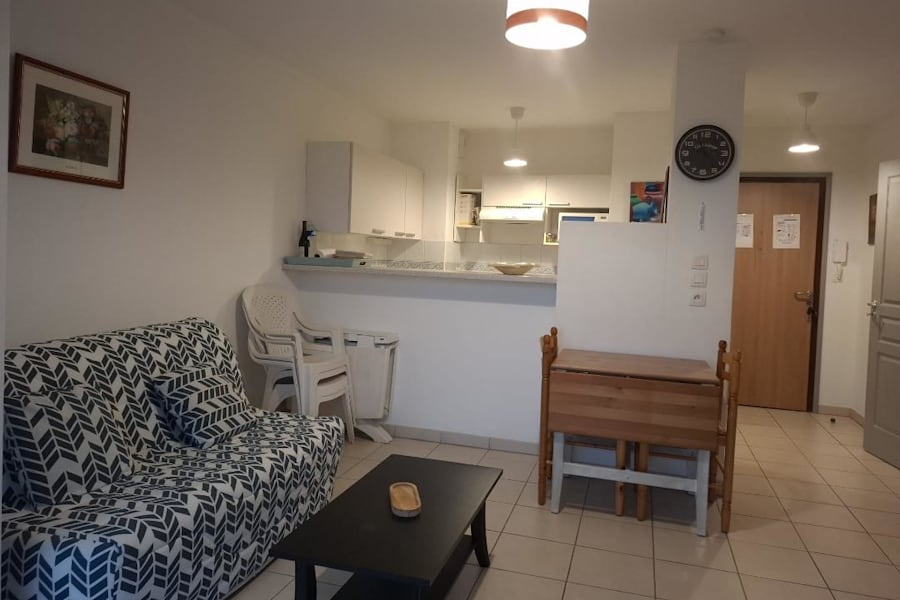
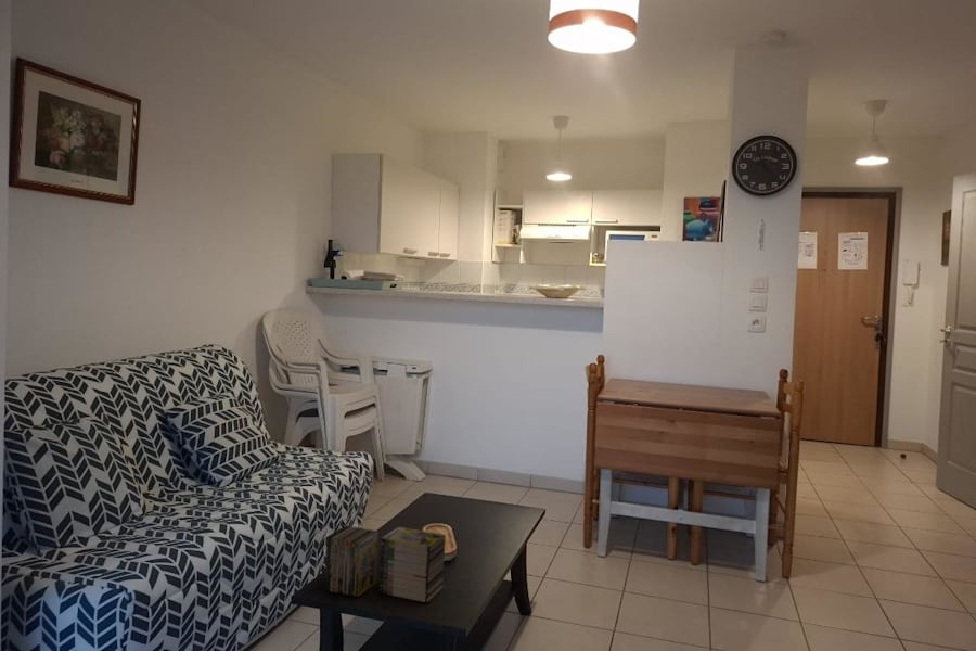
+ magazine (385, 562)
